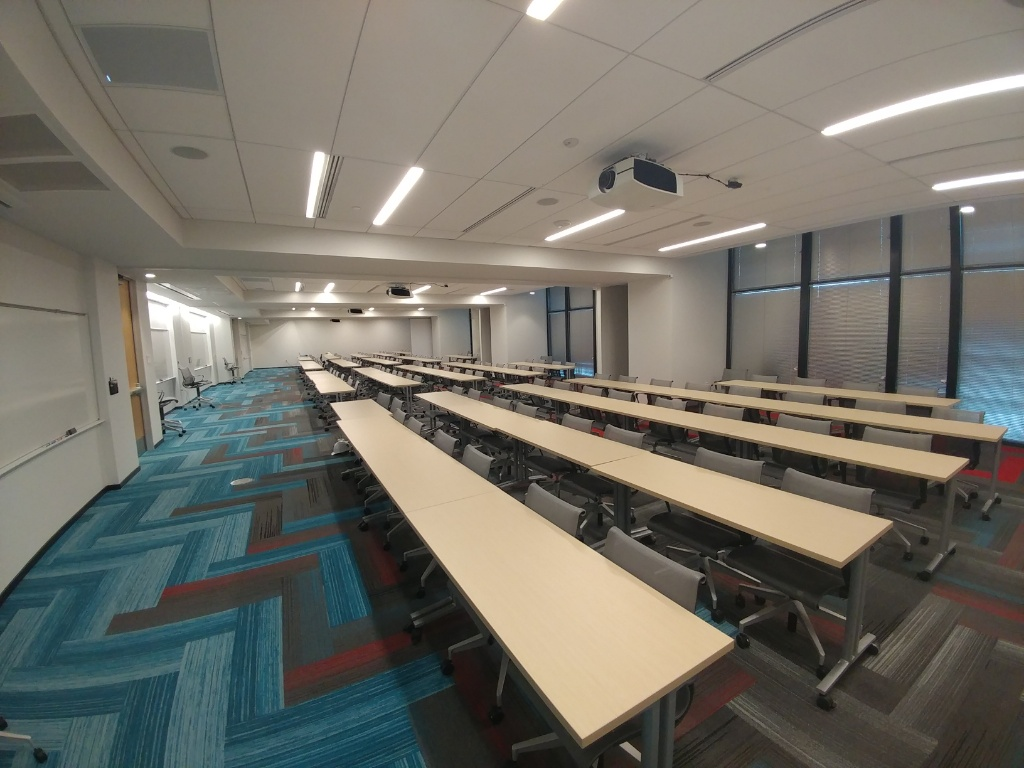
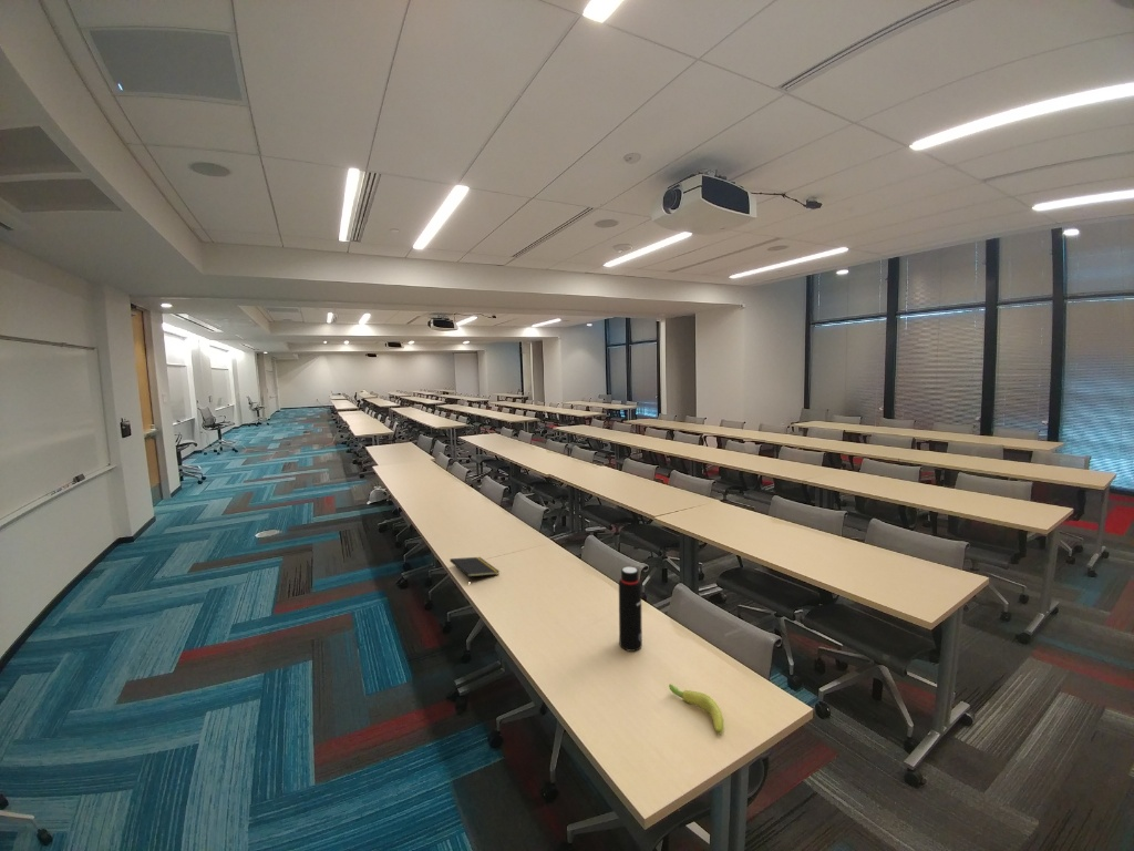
+ water bottle (631, 606)
+ banana (699, 704)
+ notepad (474, 566)
